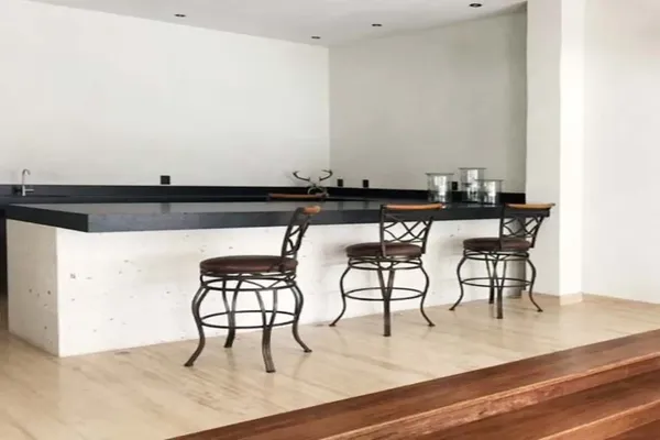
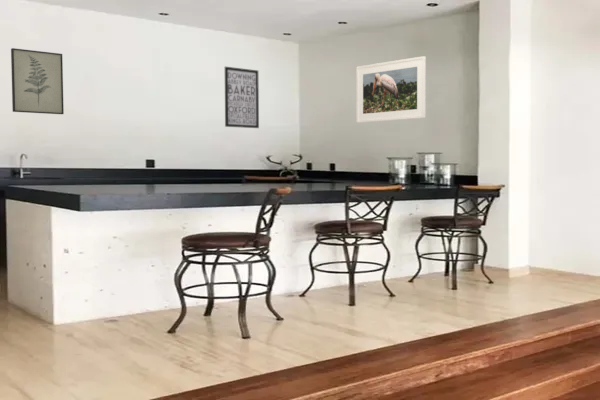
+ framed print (389, 91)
+ wall art (242, 98)
+ wall art (37, 82)
